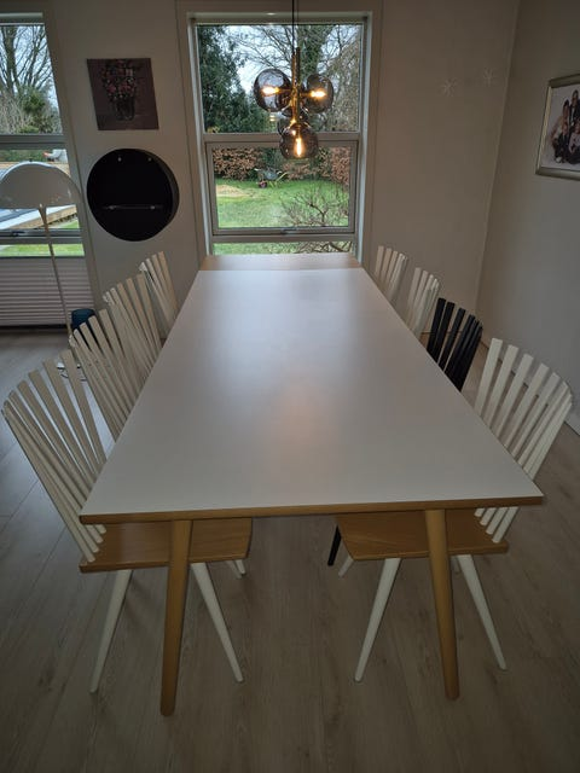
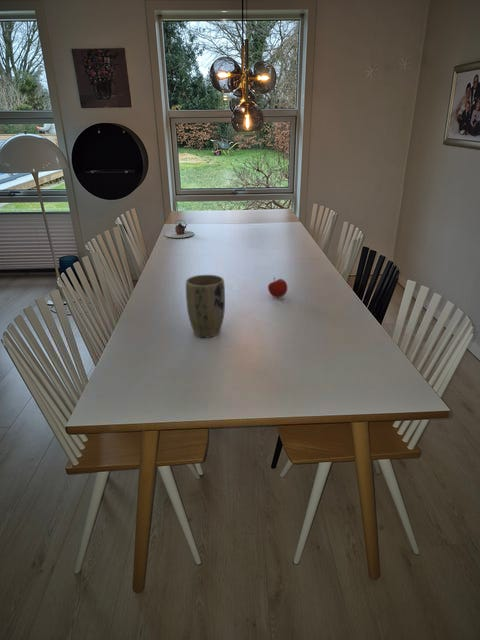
+ teapot (178, 227)
+ plant pot (206, 306)
+ fruit (277, 287)
